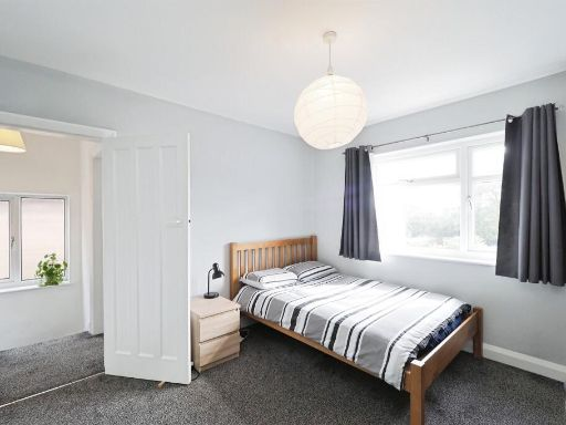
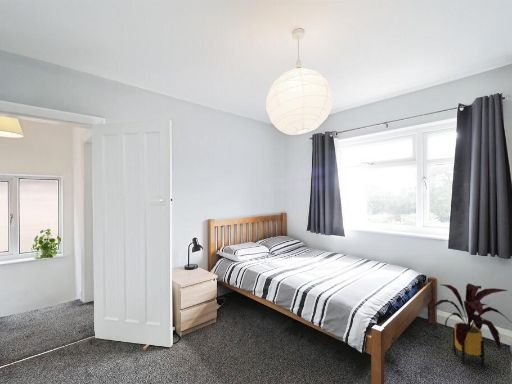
+ house plant (468, 320)
